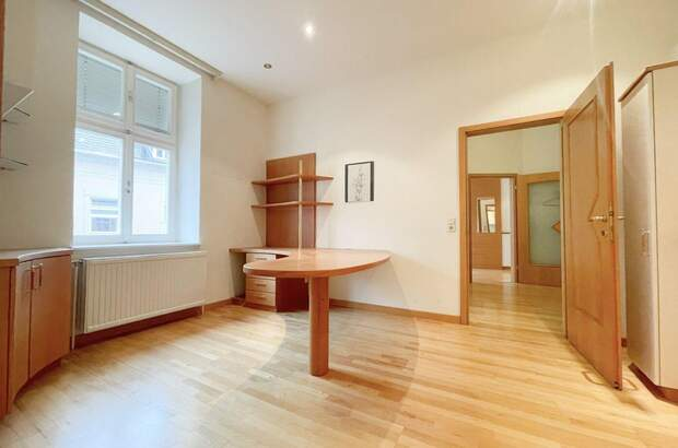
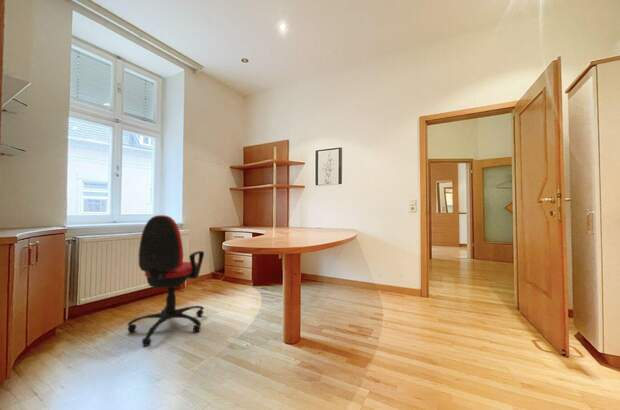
+ office chair (169, 271)
